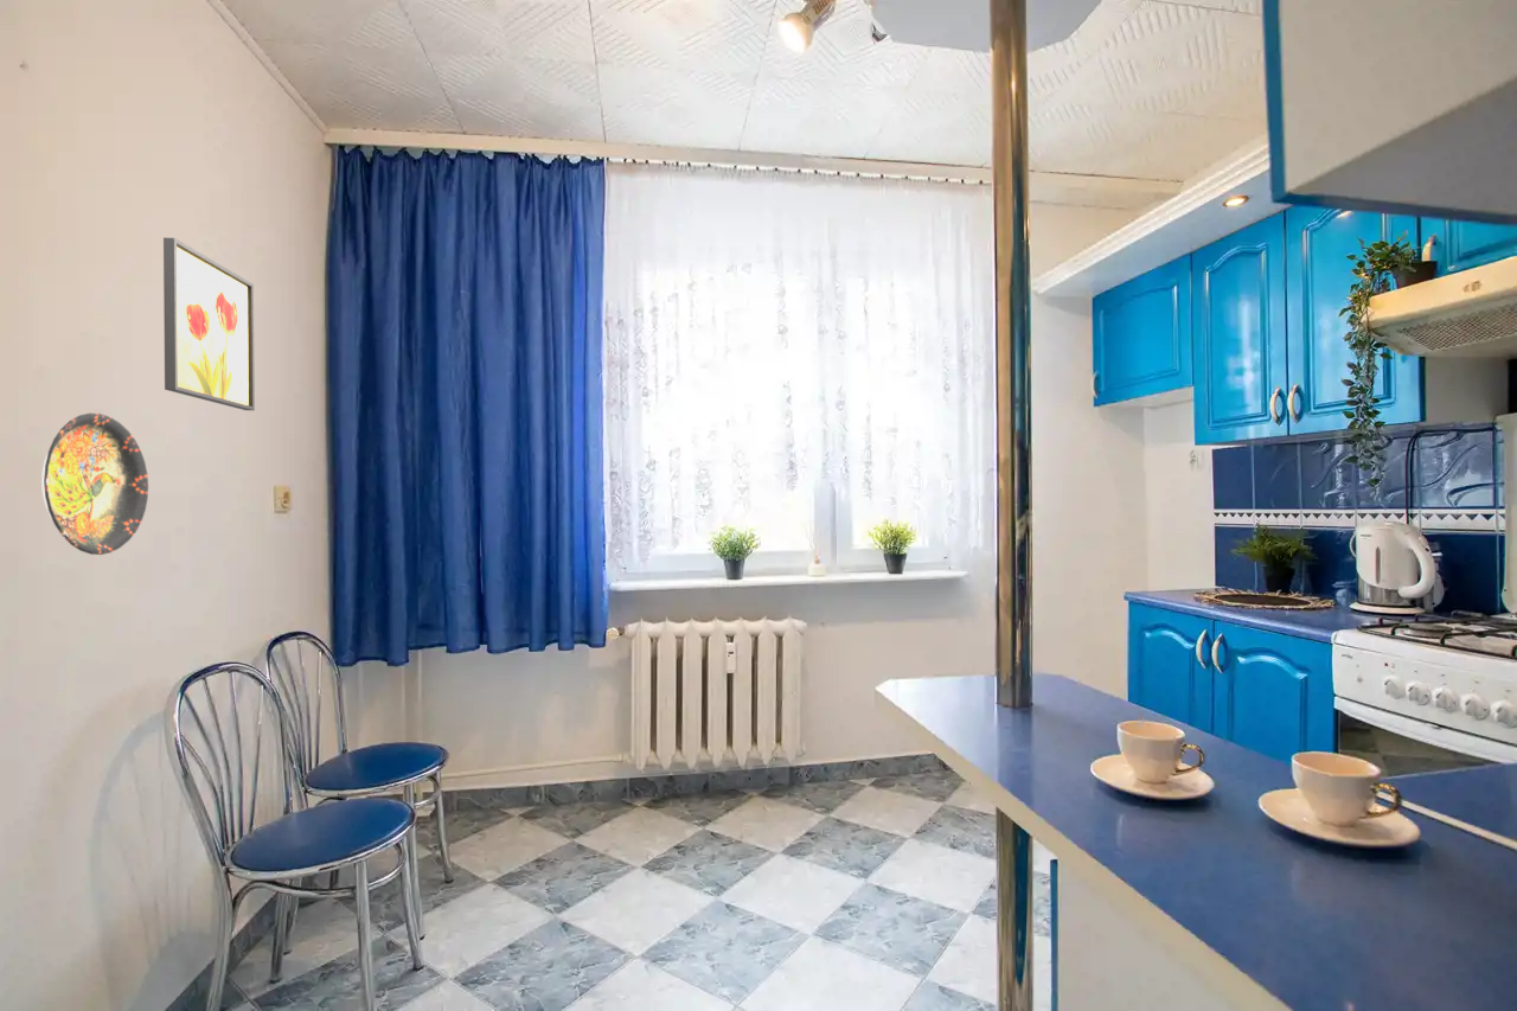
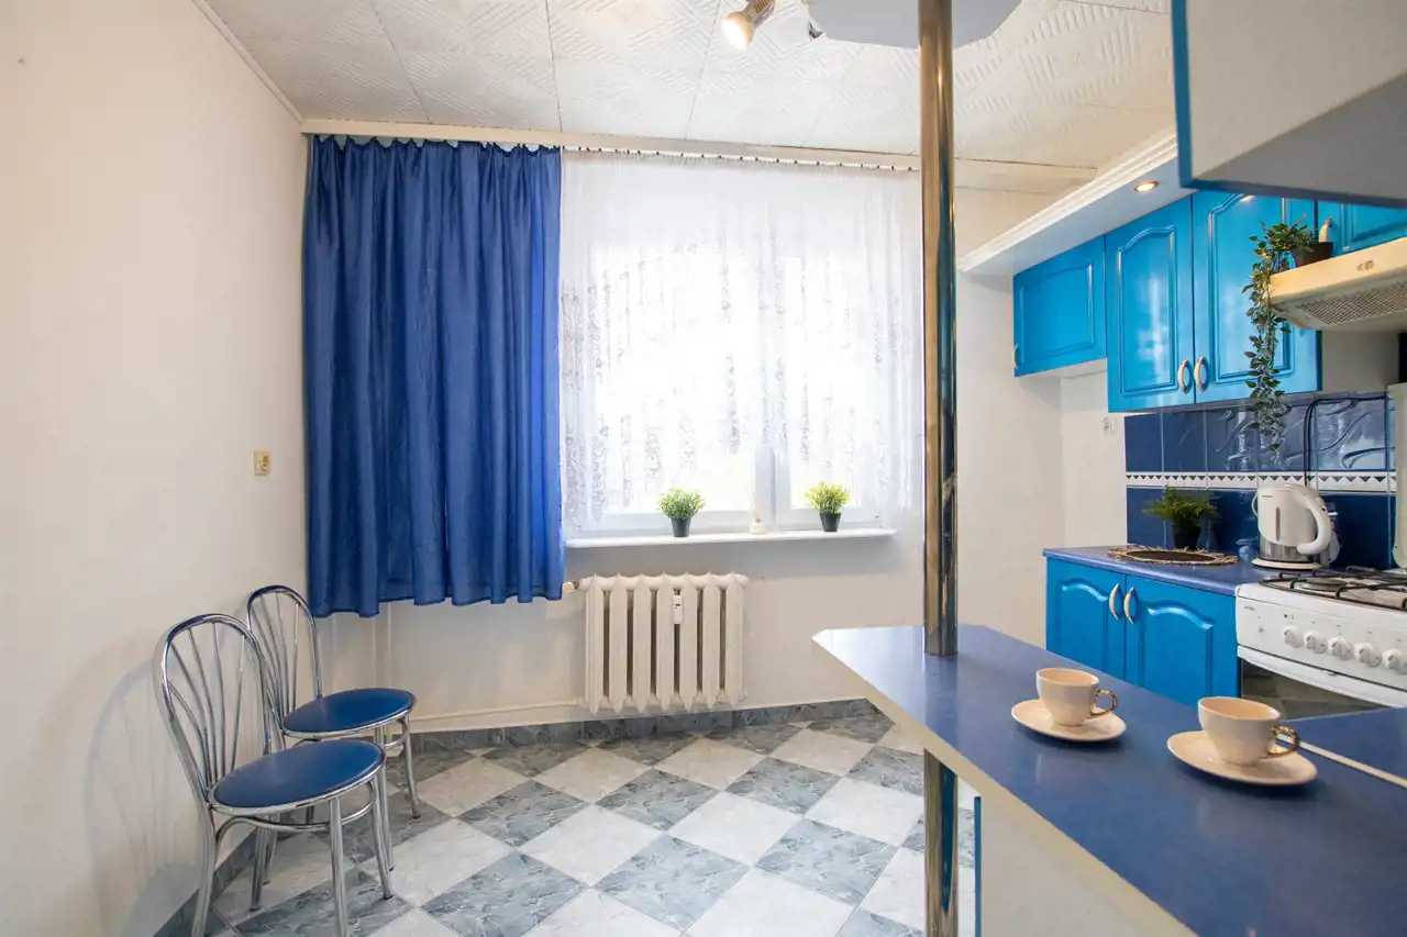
- wall art (210, 332)
- decorative plate (92, 484)
